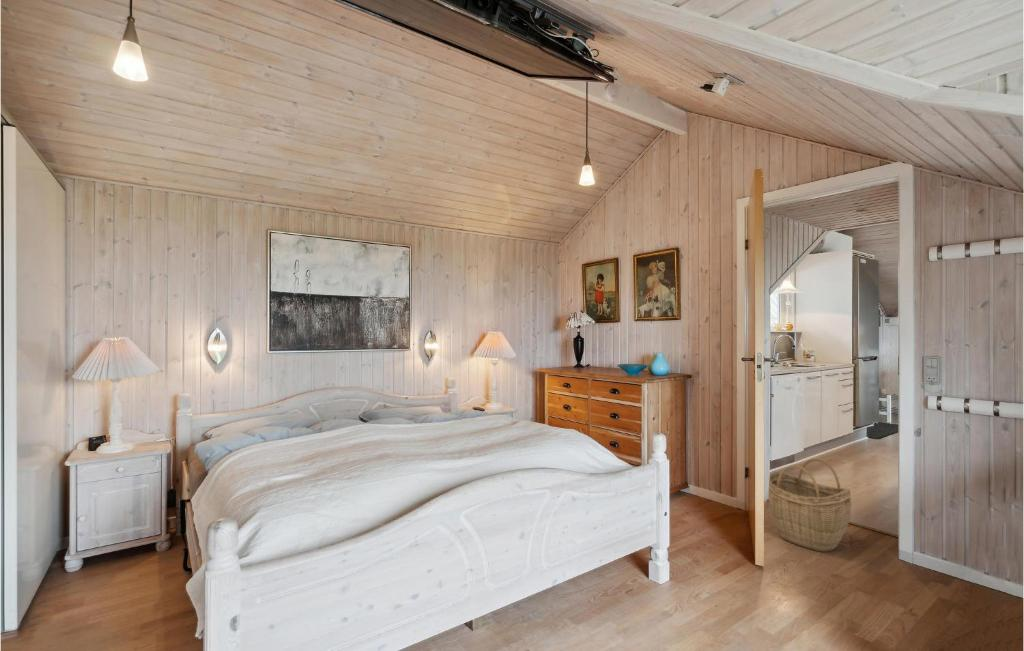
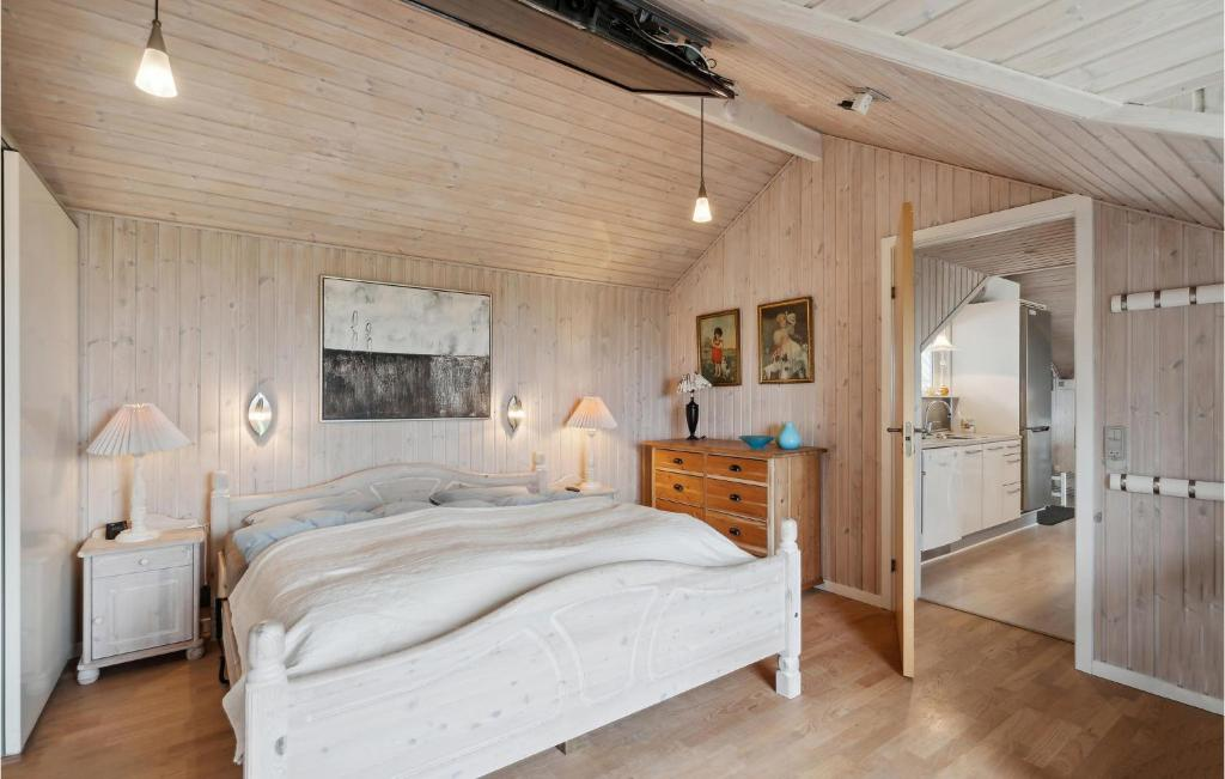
- woven basket (808, 501)
